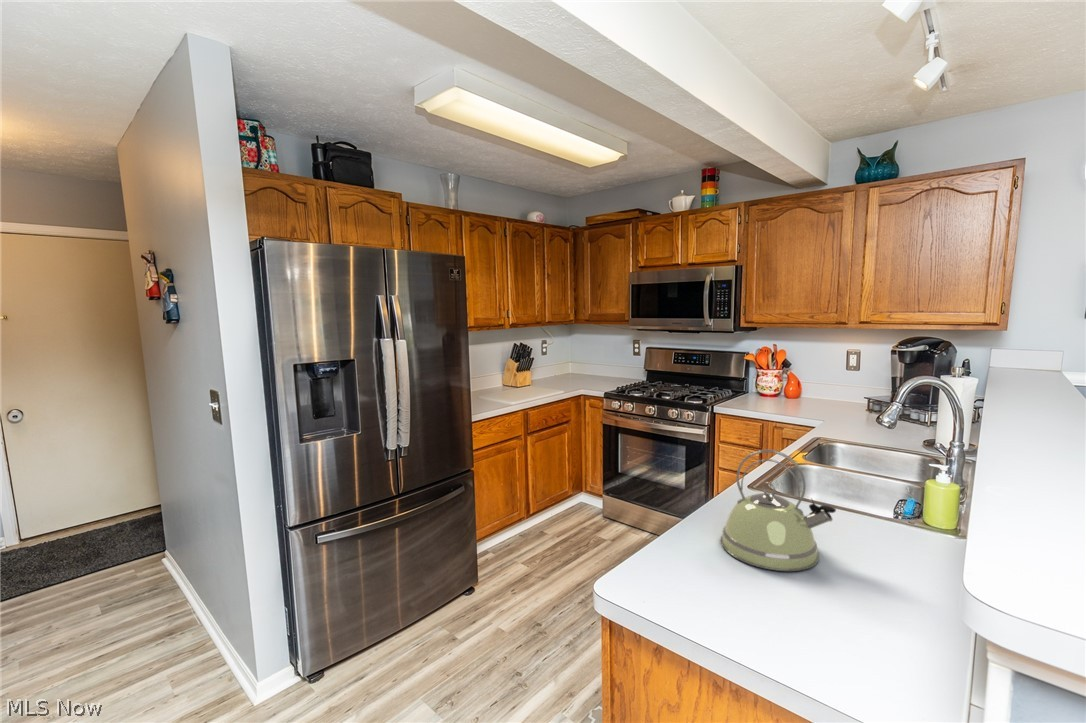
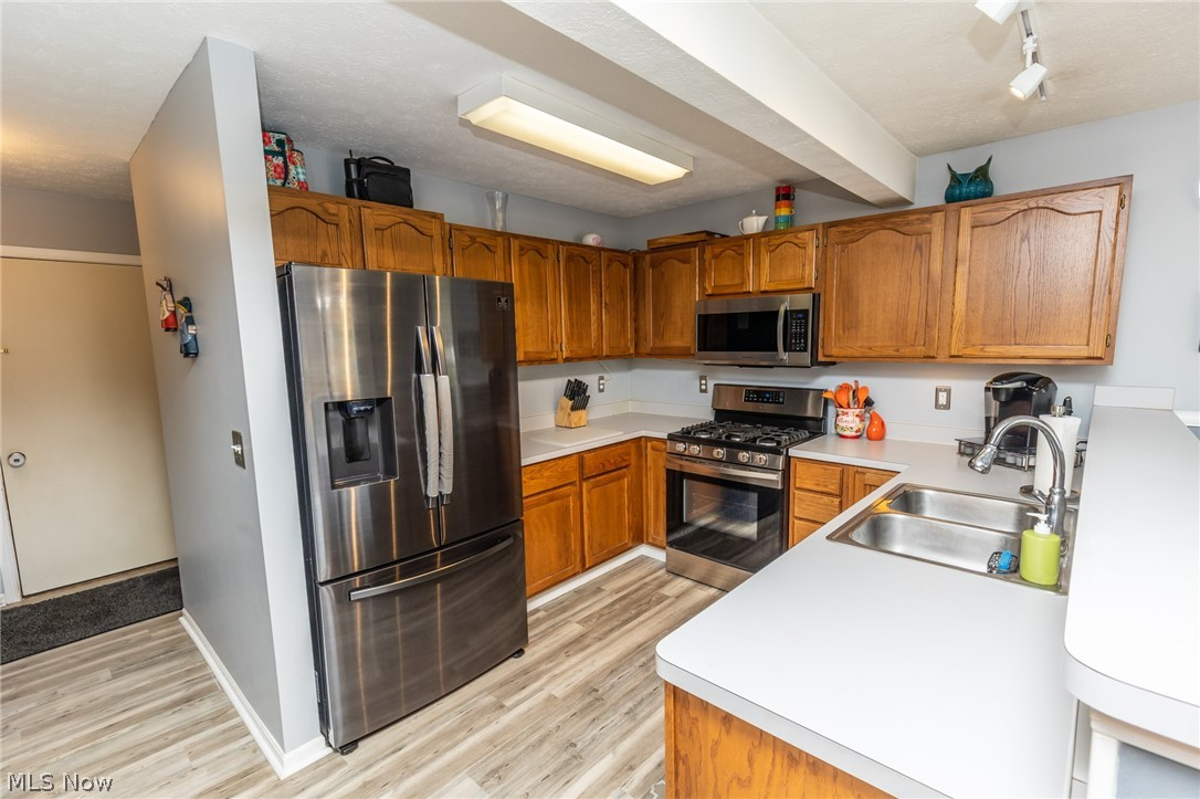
- kettle (776, 500)
